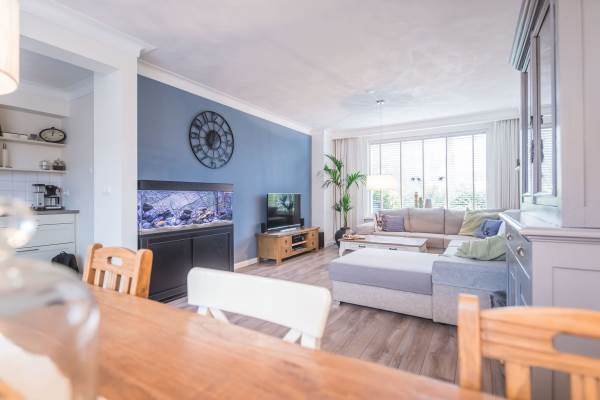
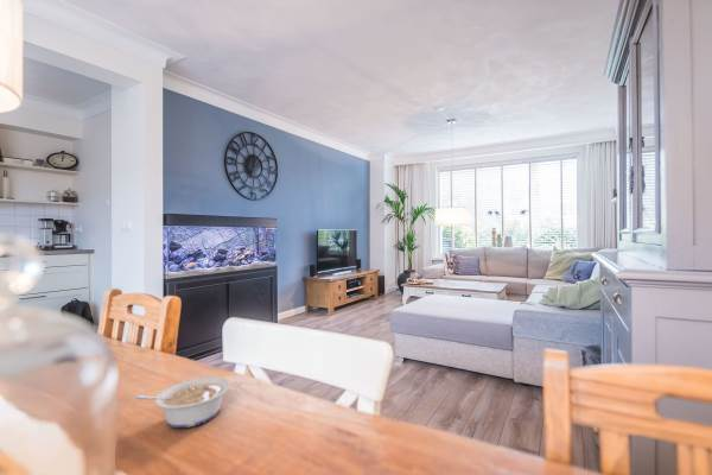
+ legume (191, 401)
